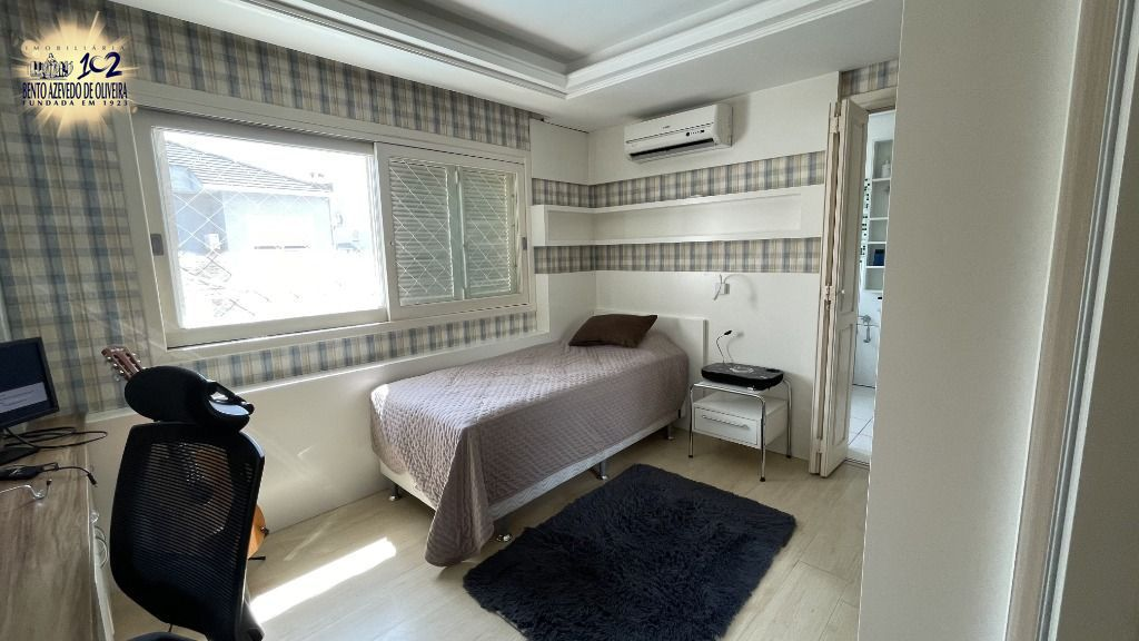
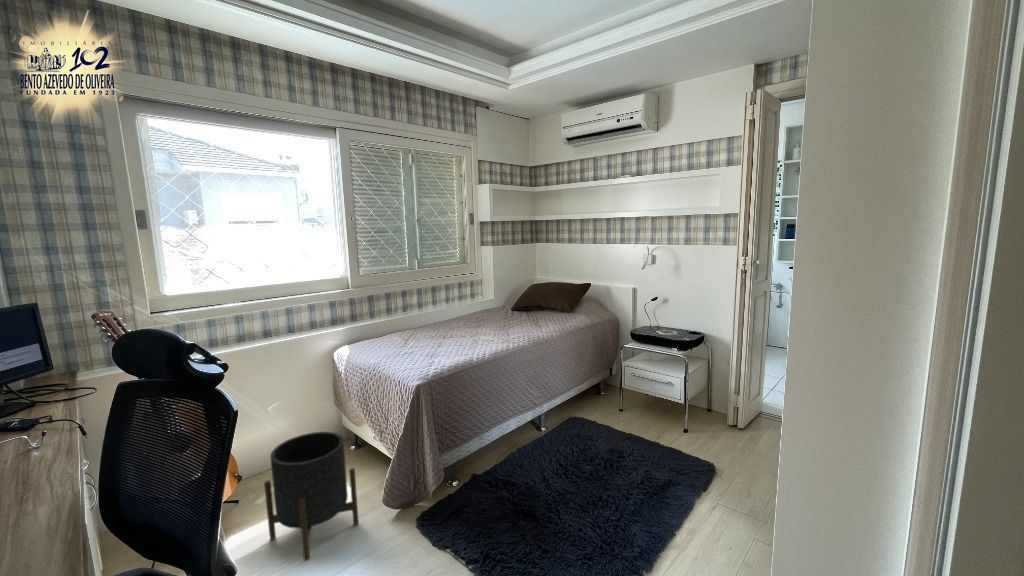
+ planter (311, 489)
